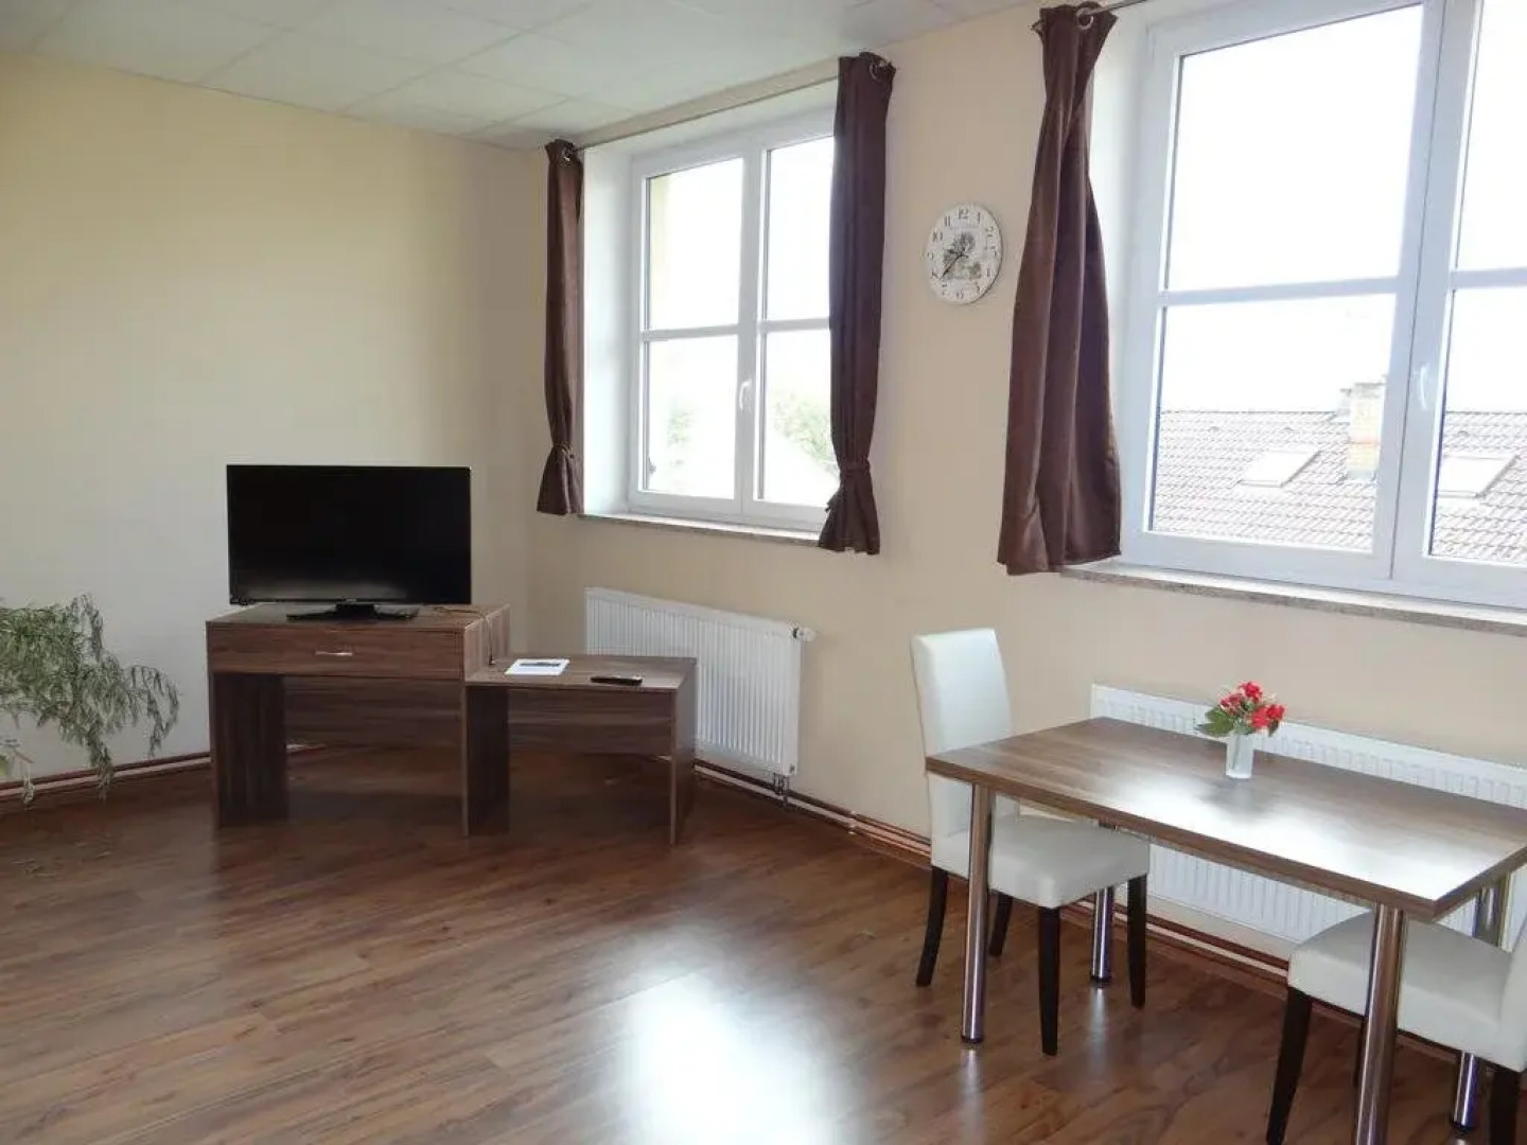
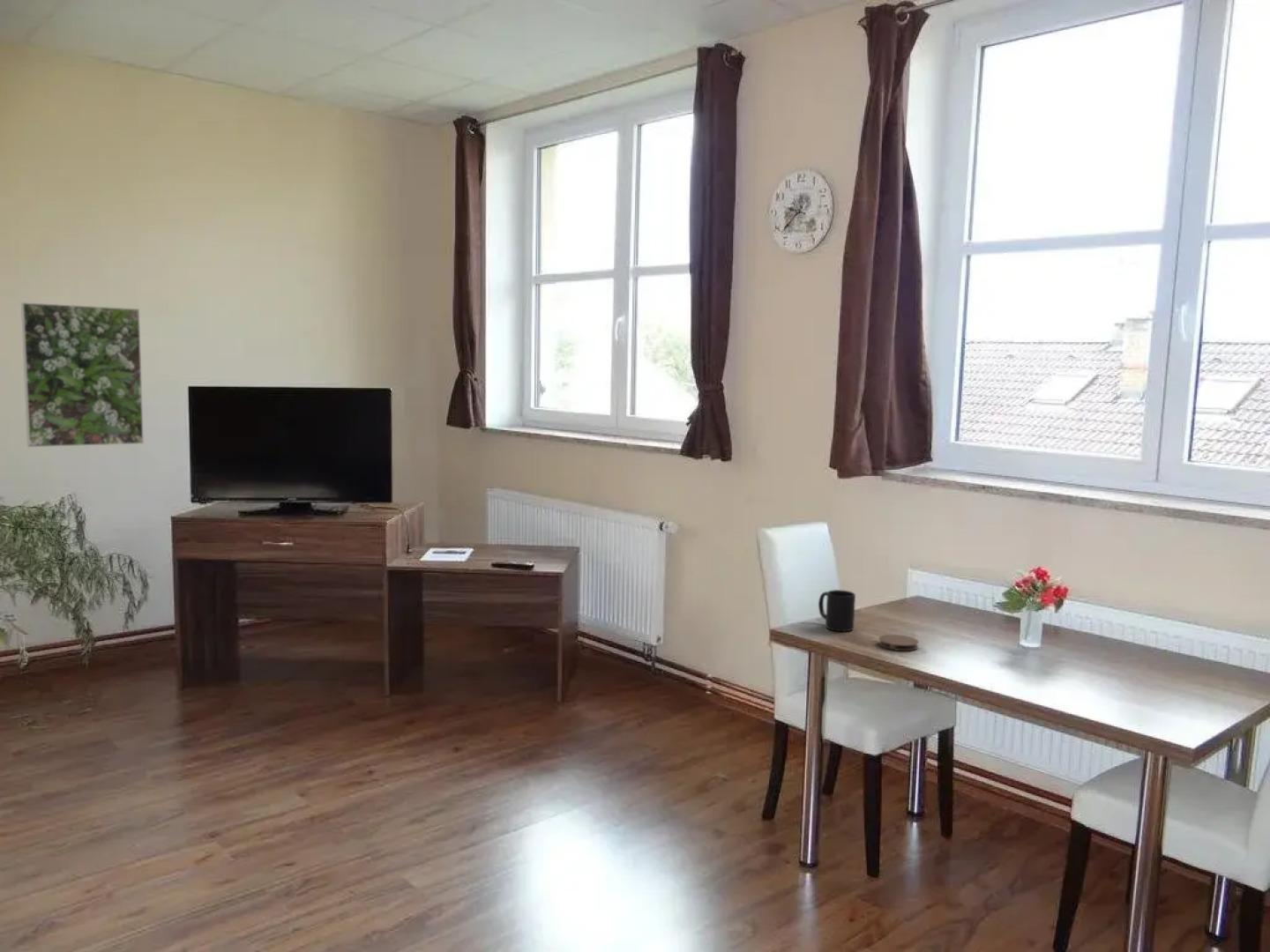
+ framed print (85, 376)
+ mug (834, 608)
+ coaster (898, 642)
